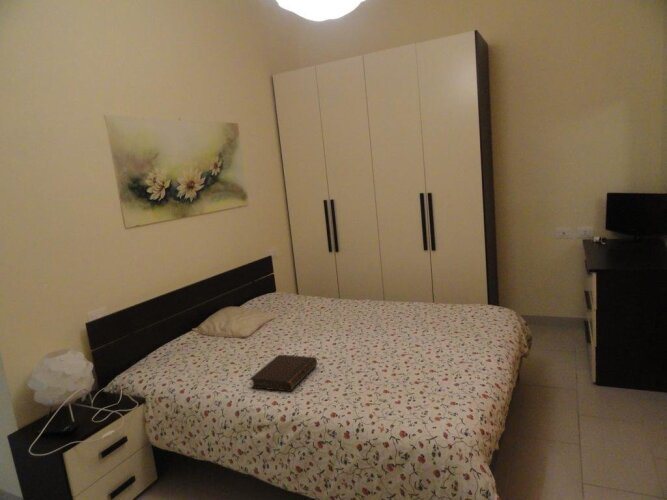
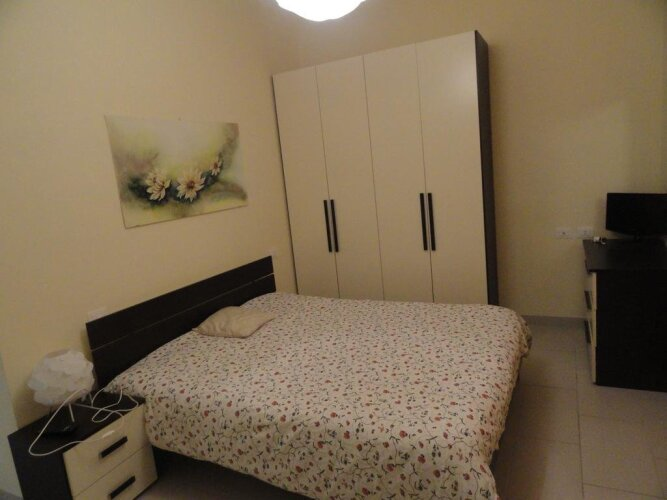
- book (285, 371)
